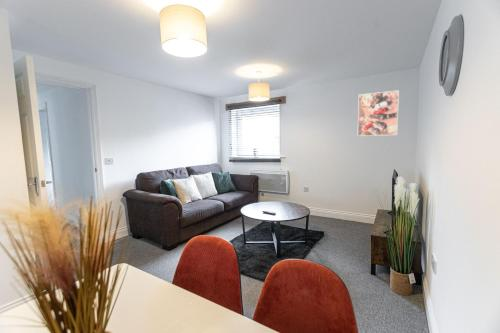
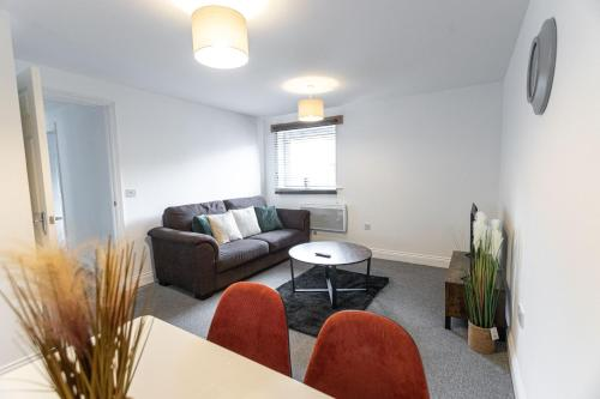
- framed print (377, 114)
